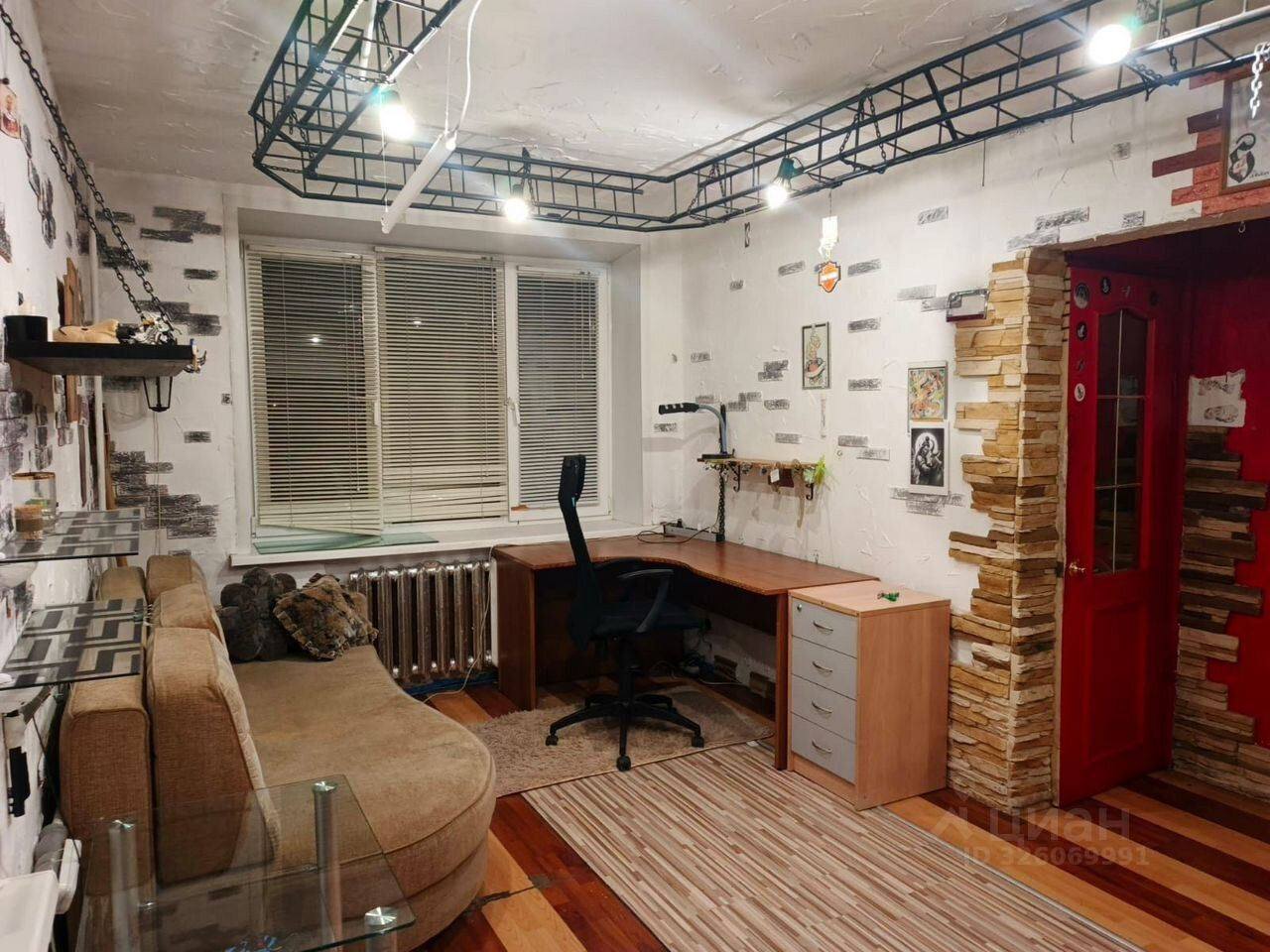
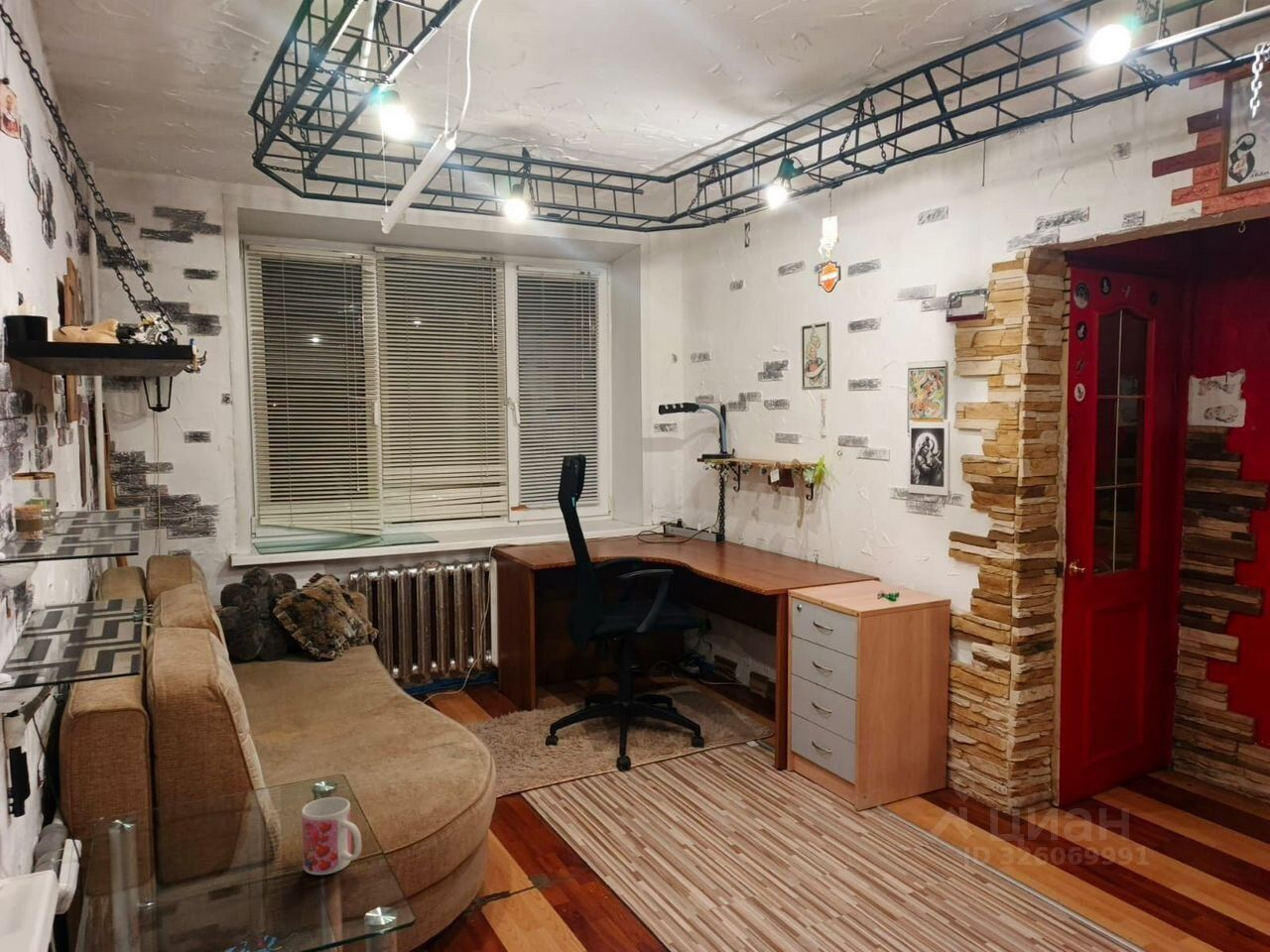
+ mug (332, 838)
